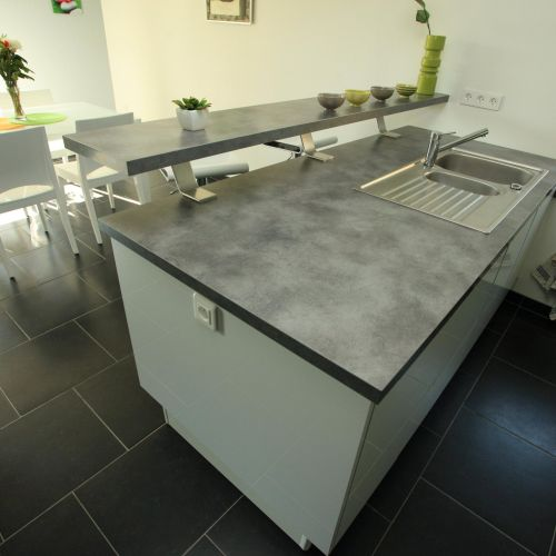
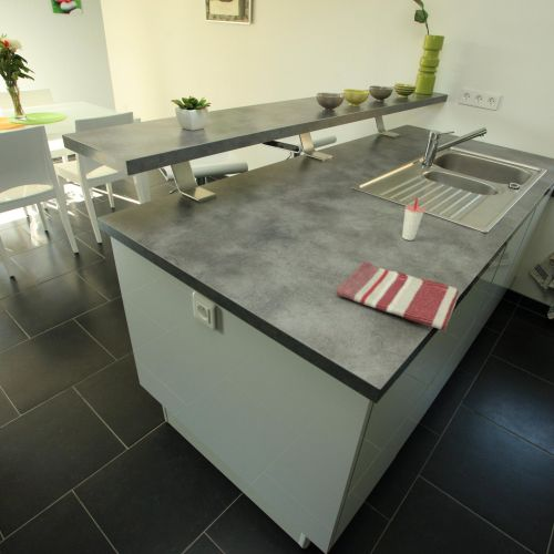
+ cup (412, 218)
+ dish towel (398, 291)
